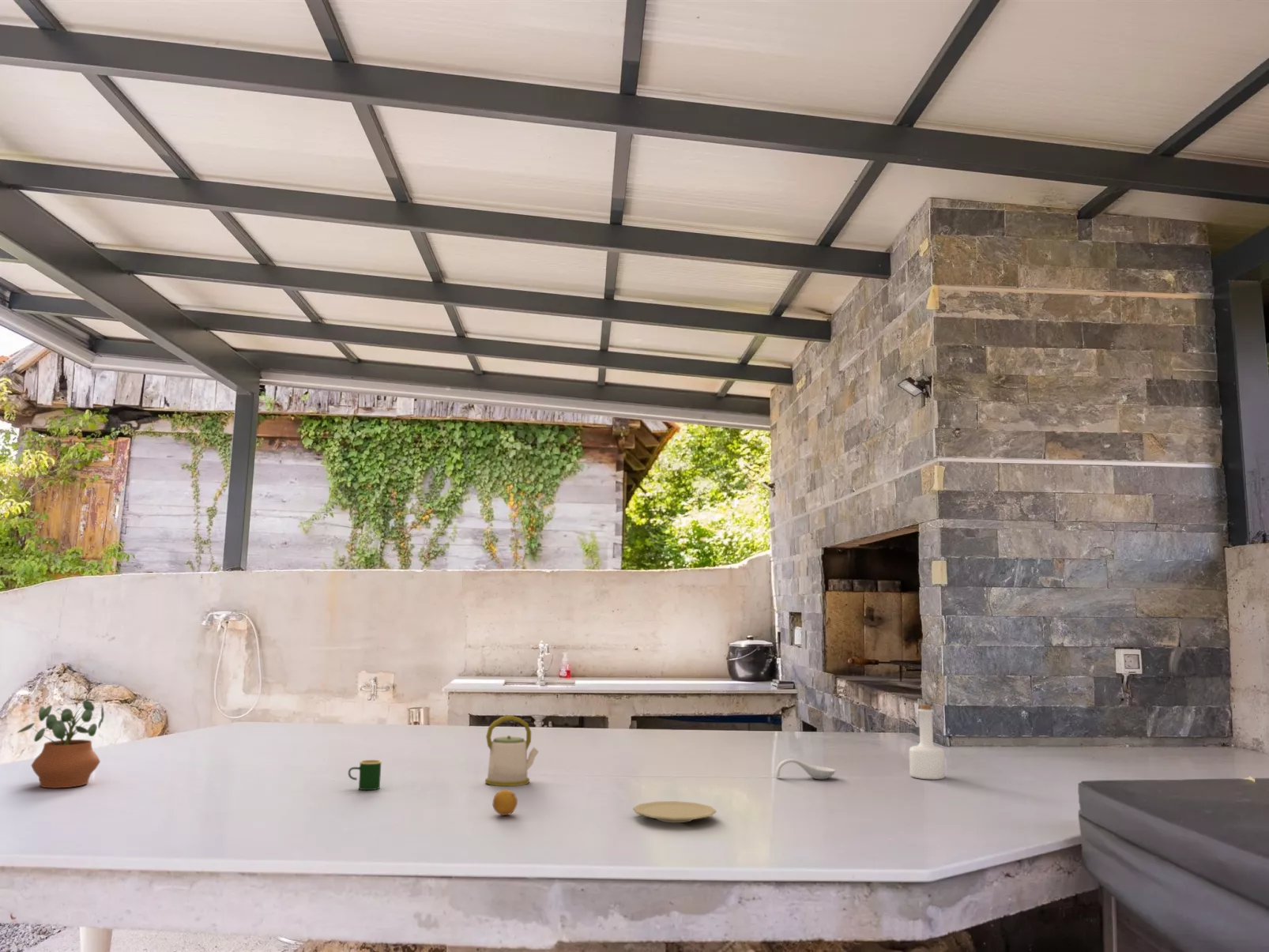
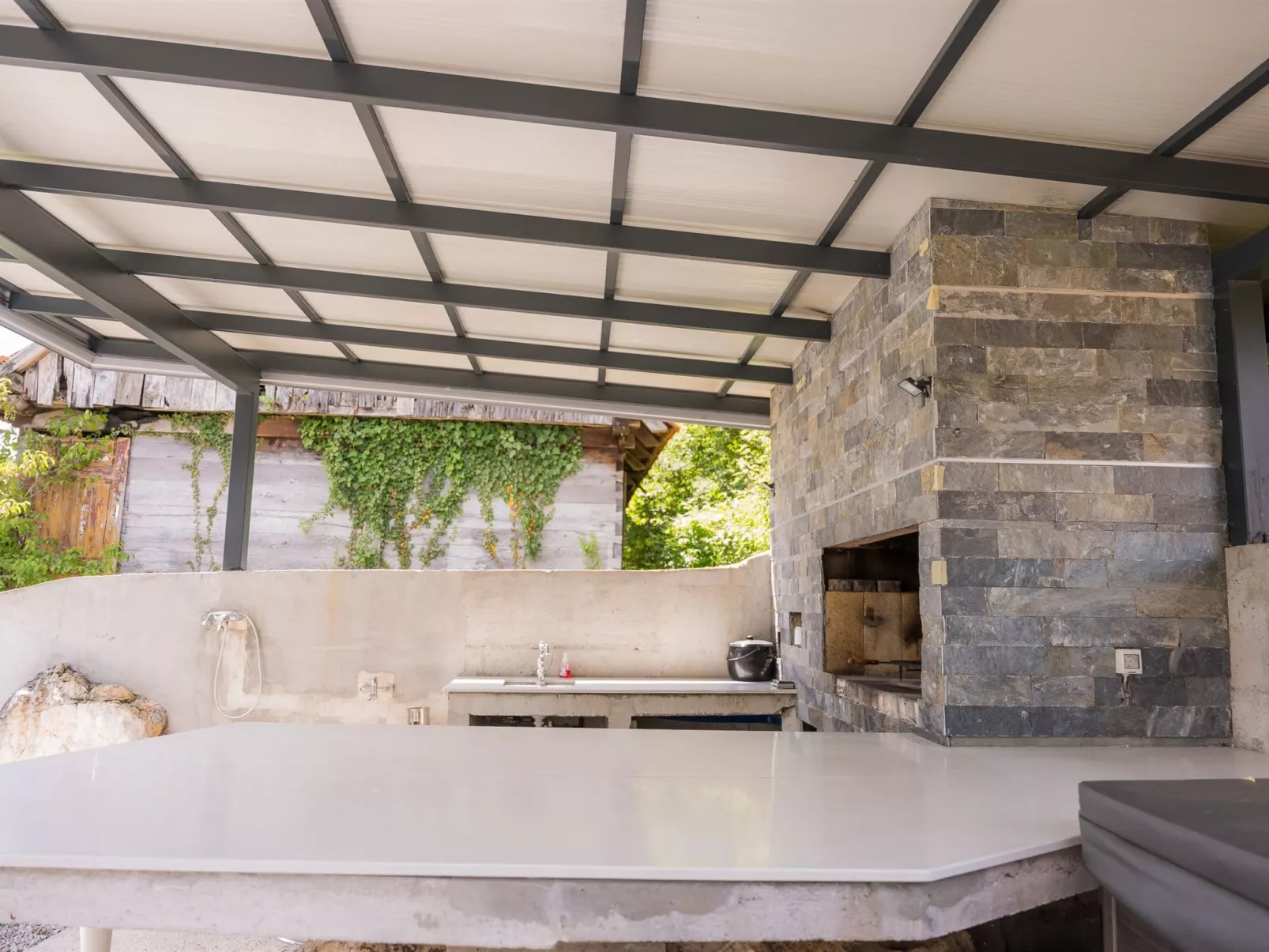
- bottle (926, 740)
- kettle (512, 749)
- fruit (505, 802)
- plate (674, 814)
- potted plant (59, 743)
- mug (364, 774)
- spoon rest (805, 768)
